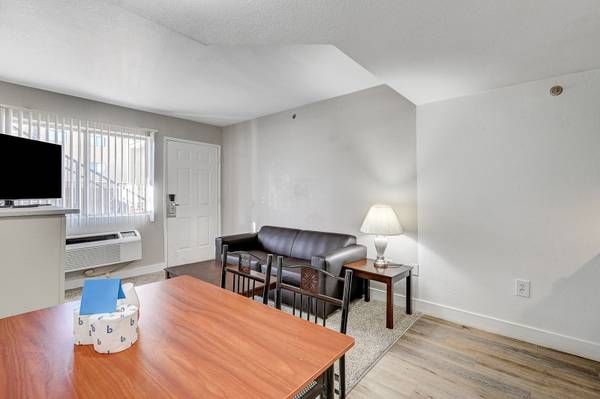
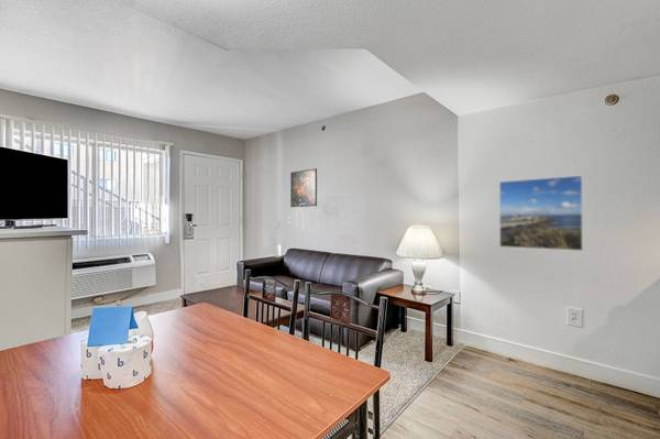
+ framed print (302, 188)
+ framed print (538, 213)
